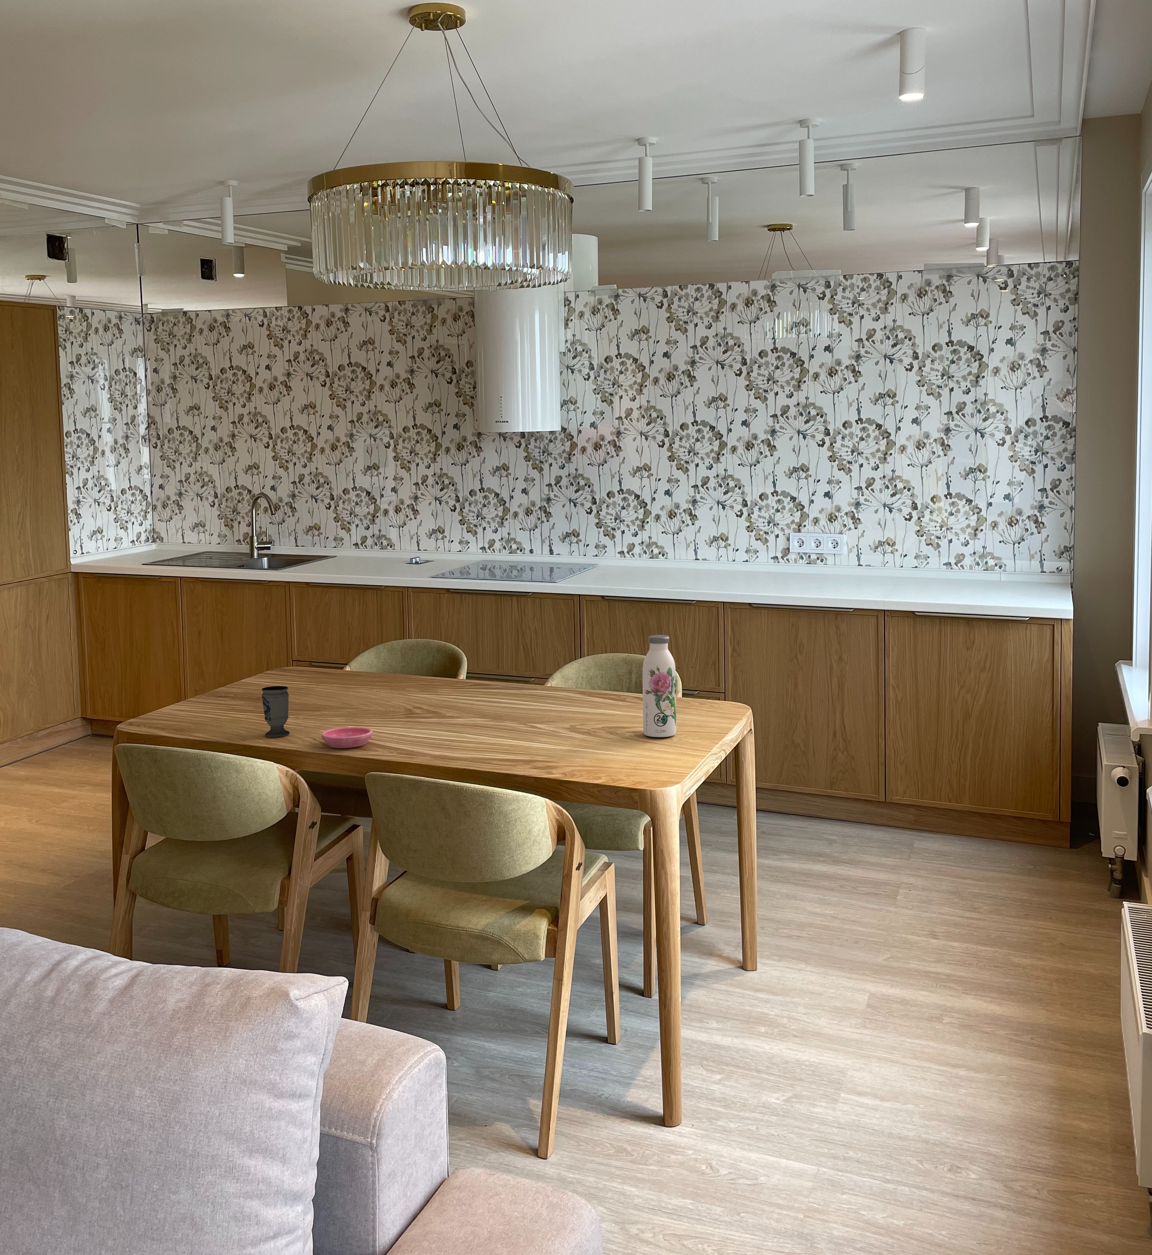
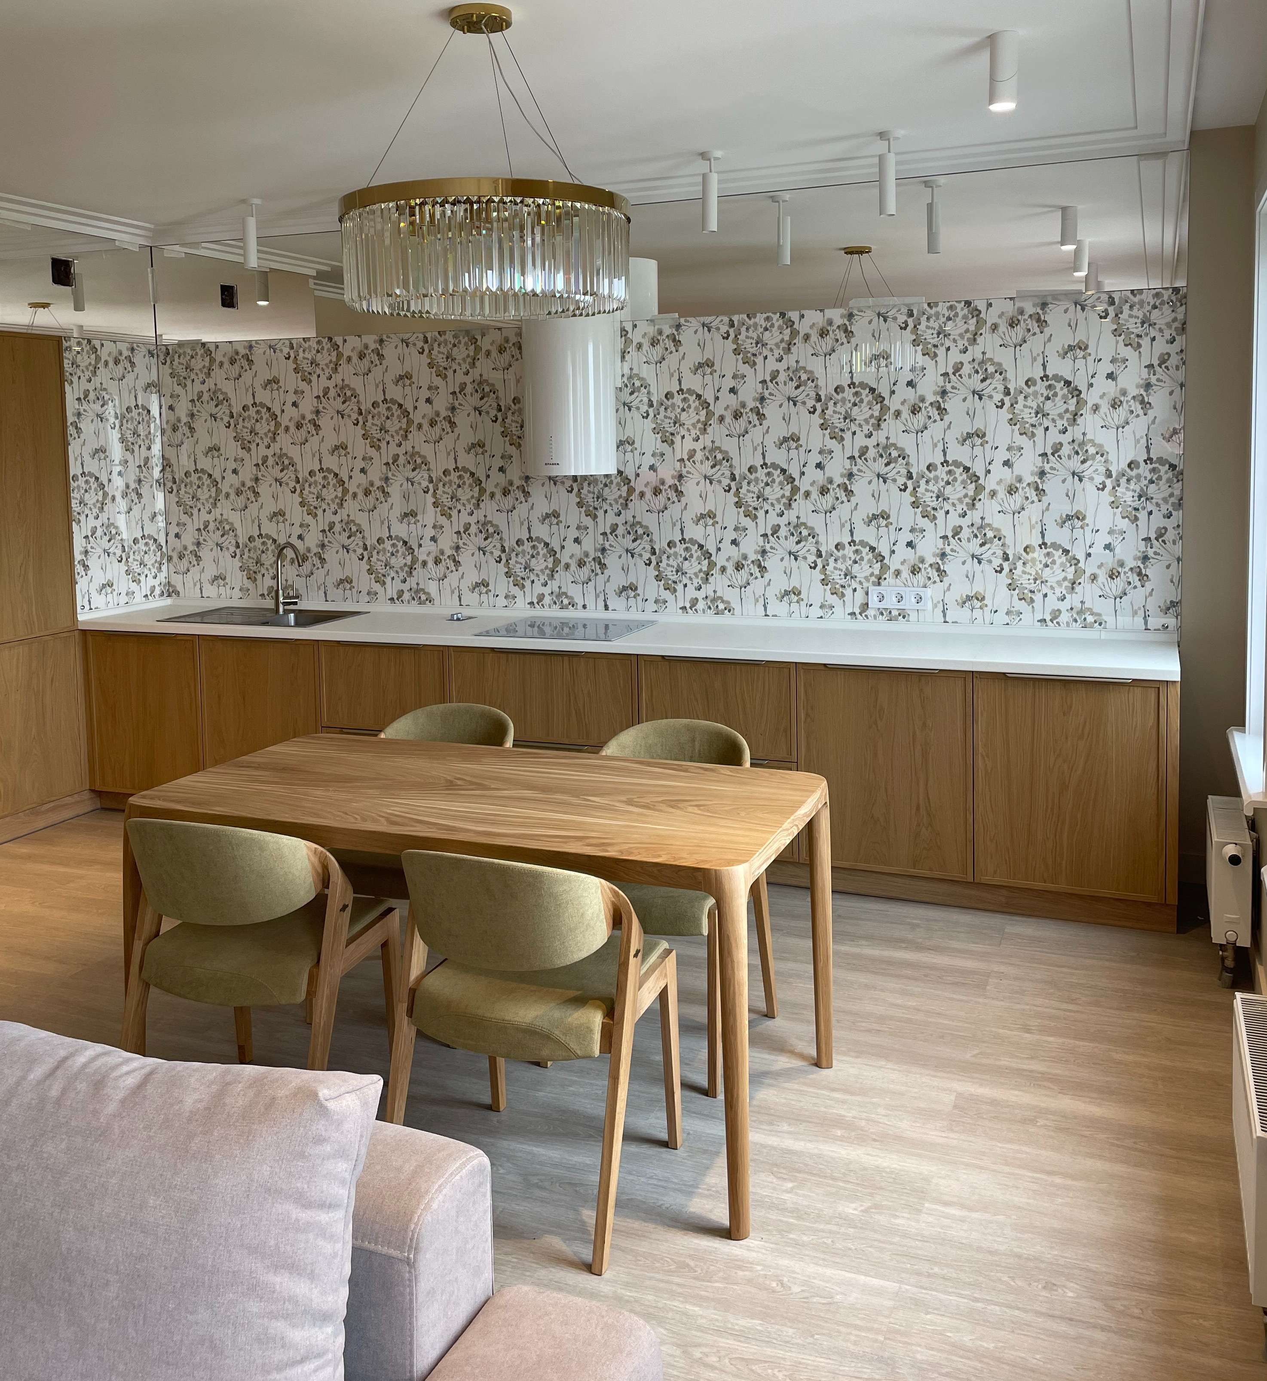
- saucer (346, 738)
- water bottle (659, 685)
- cup (275, 712)
